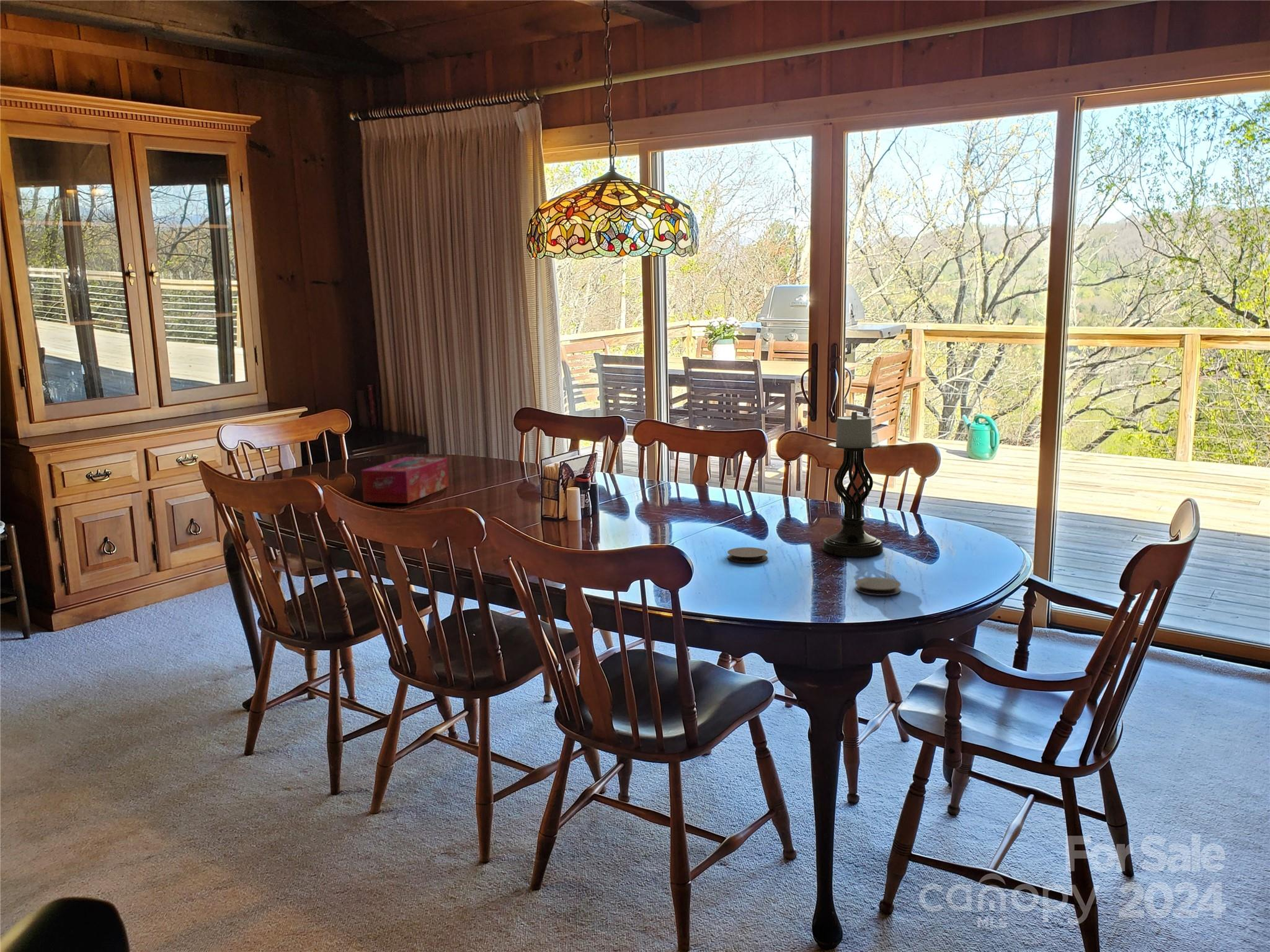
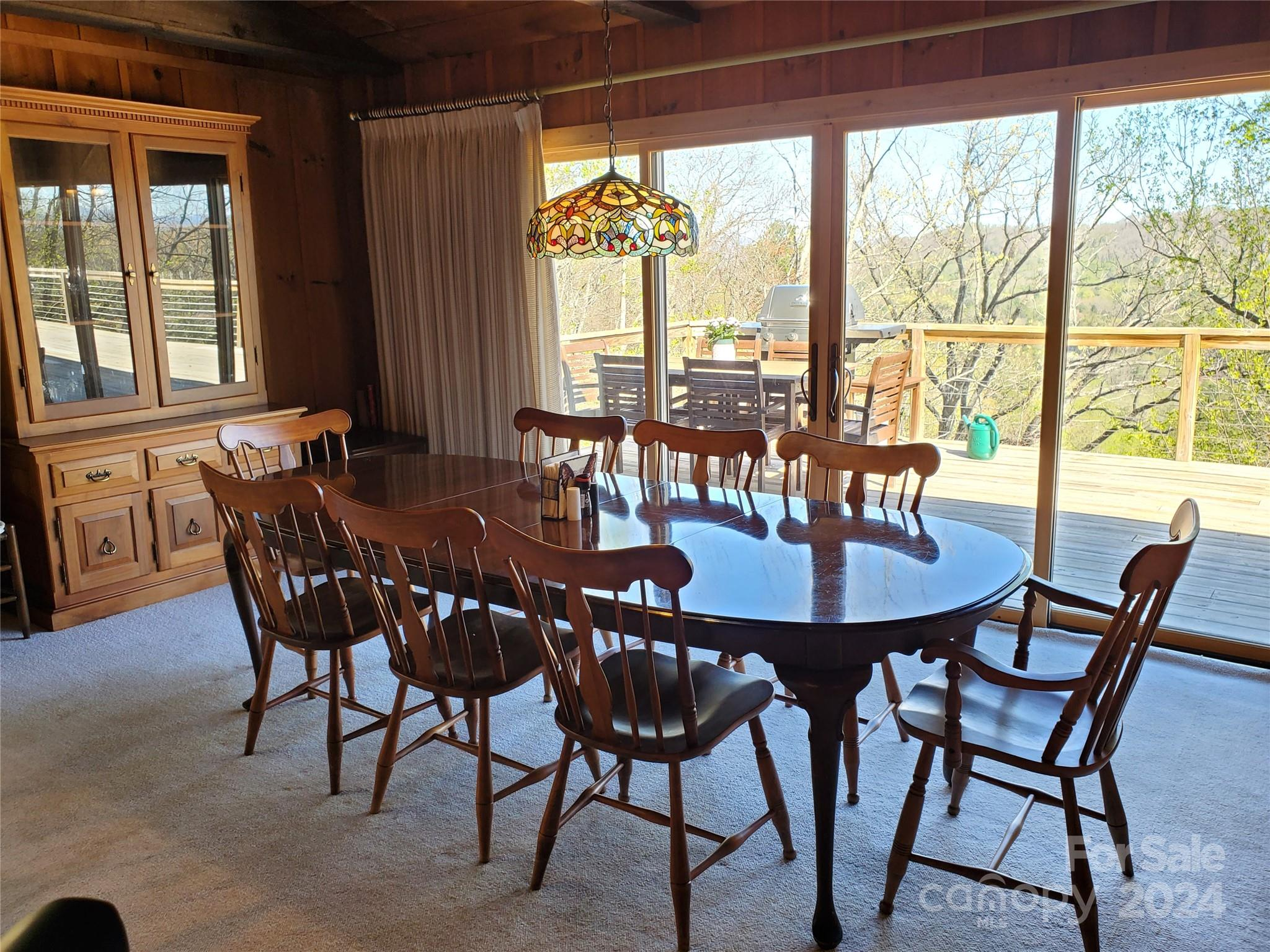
- candle holder (853, 481)
- coaster (747, 555)
- tissue box (406, 478)
- coaster (877, 586)
